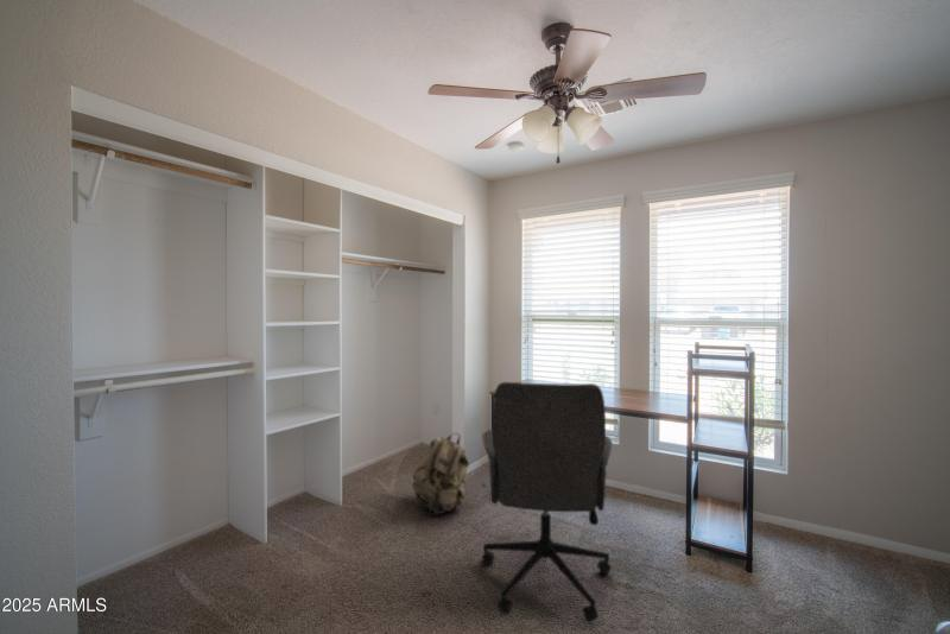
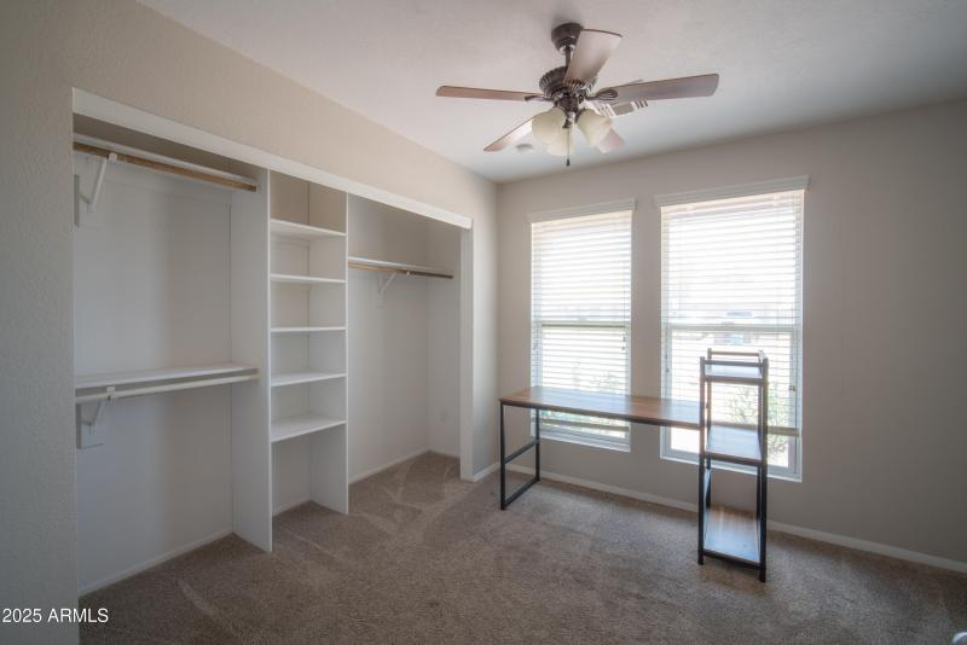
- office chair (545, 477)
- backpack (441, 468)
